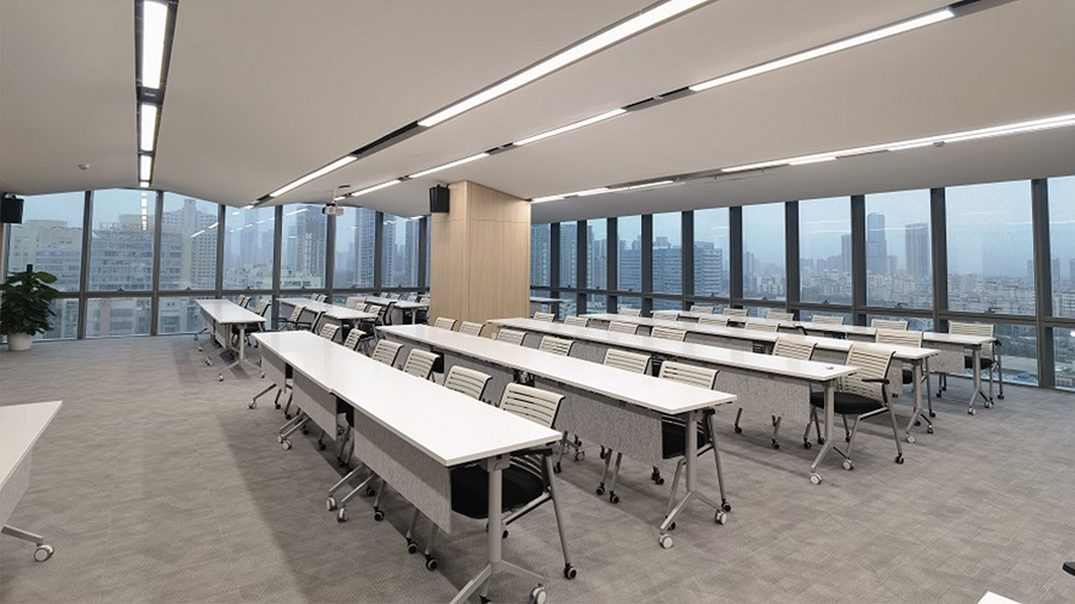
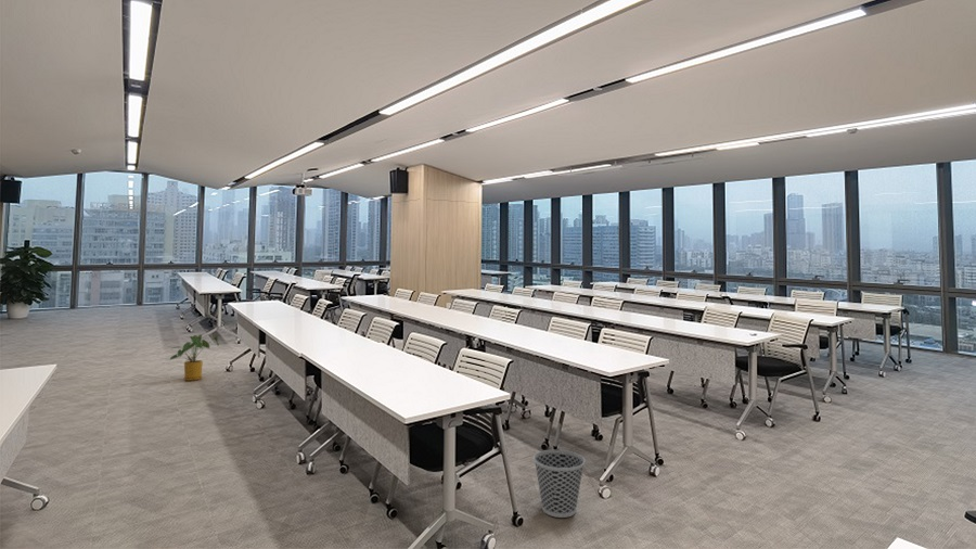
+ wastebasket (558, 483)
+ house plant (193, 357)
